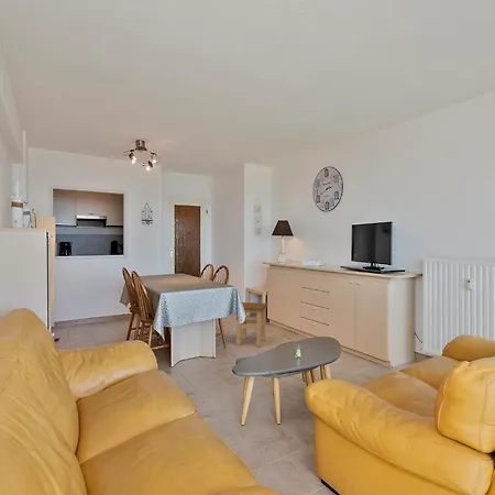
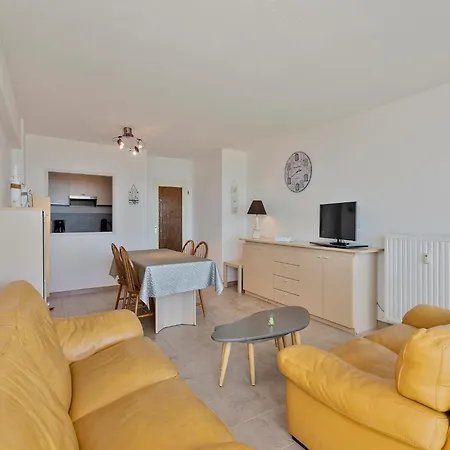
- stool (251, 322)
